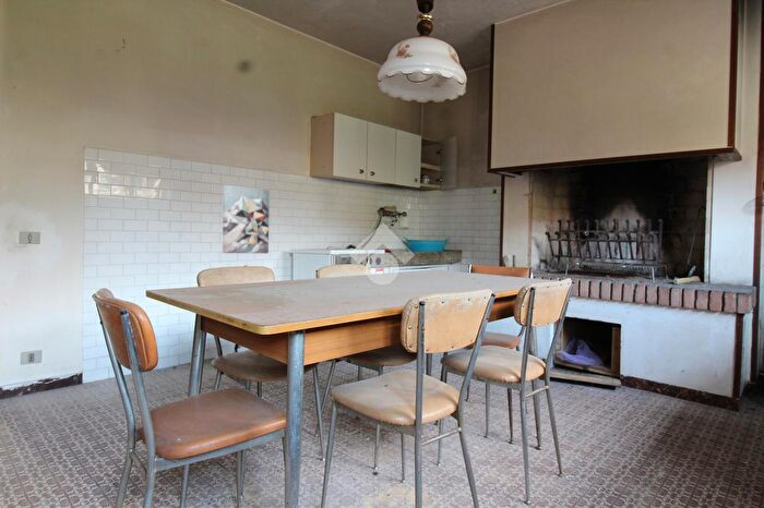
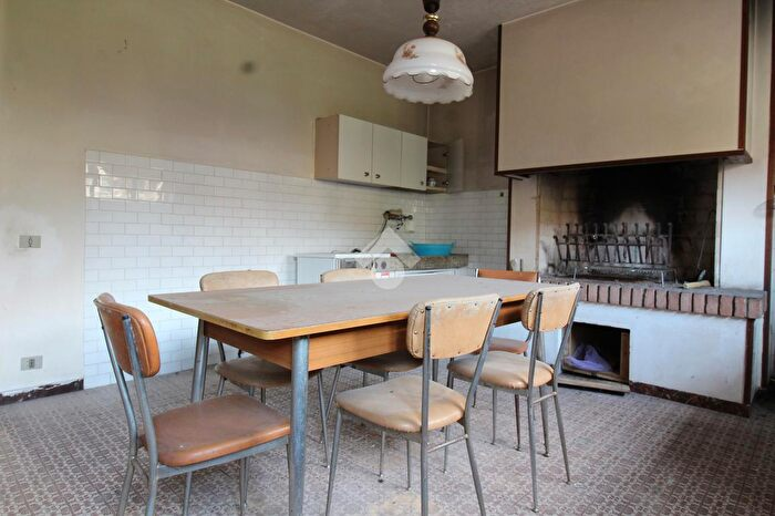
- wall art (247, 220)
